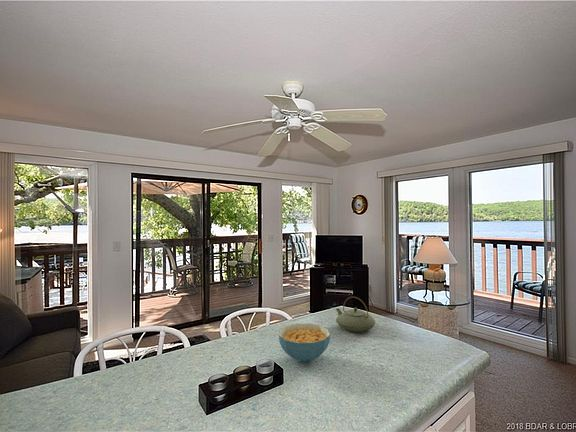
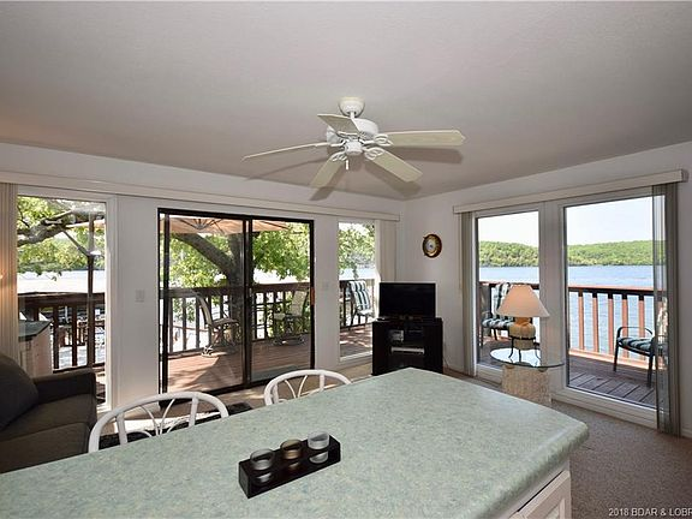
- cereal bowl (304, 345)
- teapot (353, 311)
